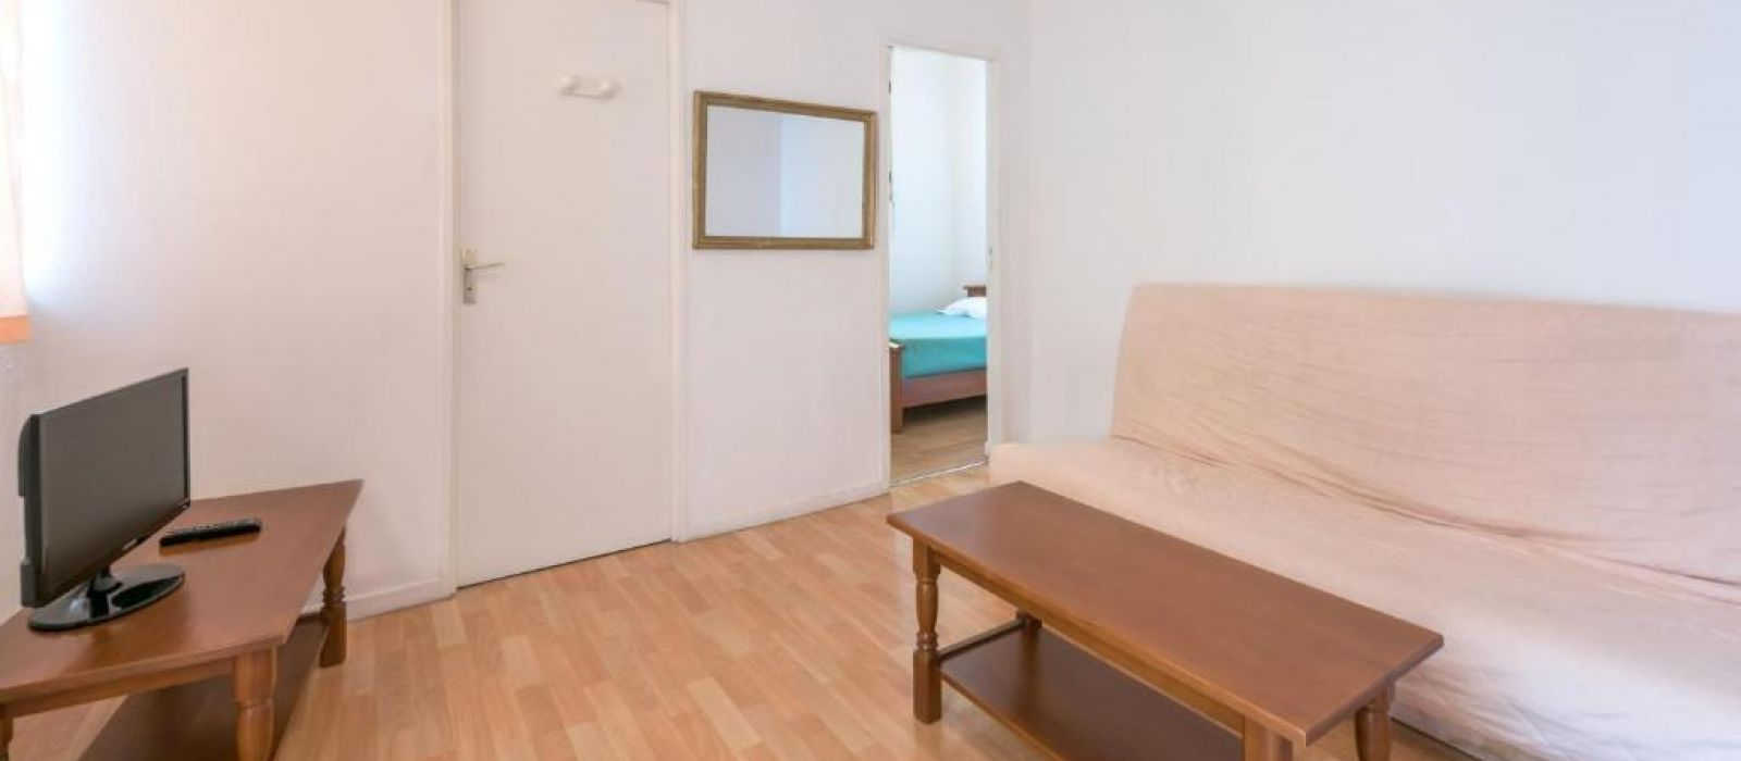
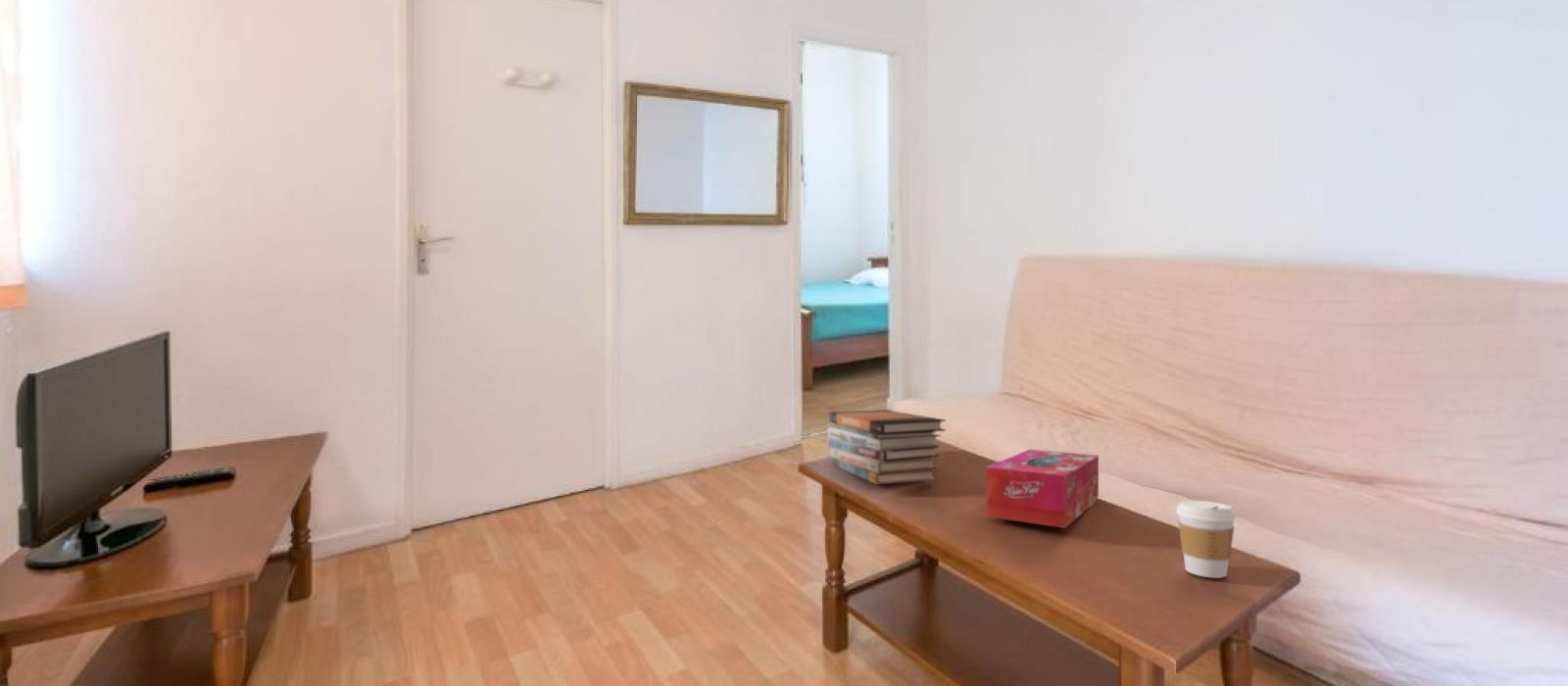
+ tissue box (1045, 484)
+ coffee cup (1205, 537)
+ book stack (882, 443)
